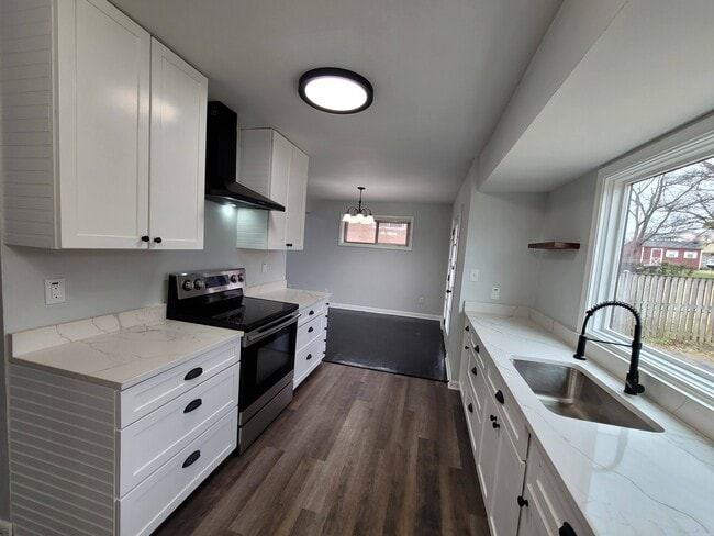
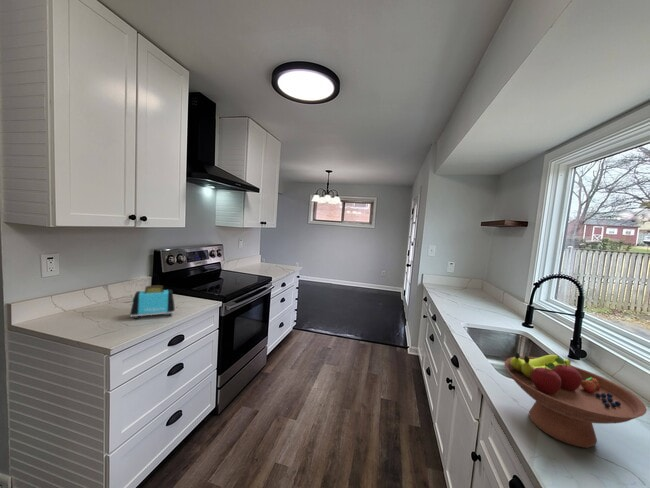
+ toaster (153, 300)
+ fruit bowl (564, 395)
